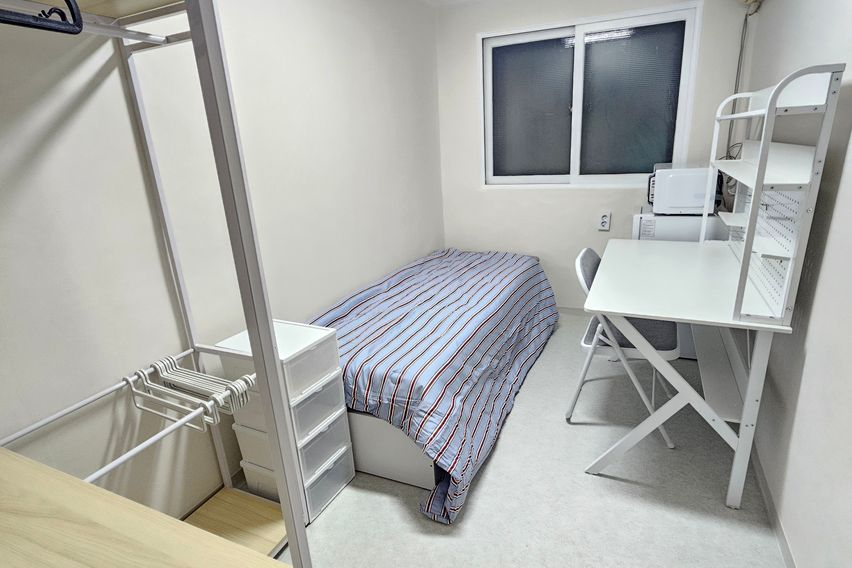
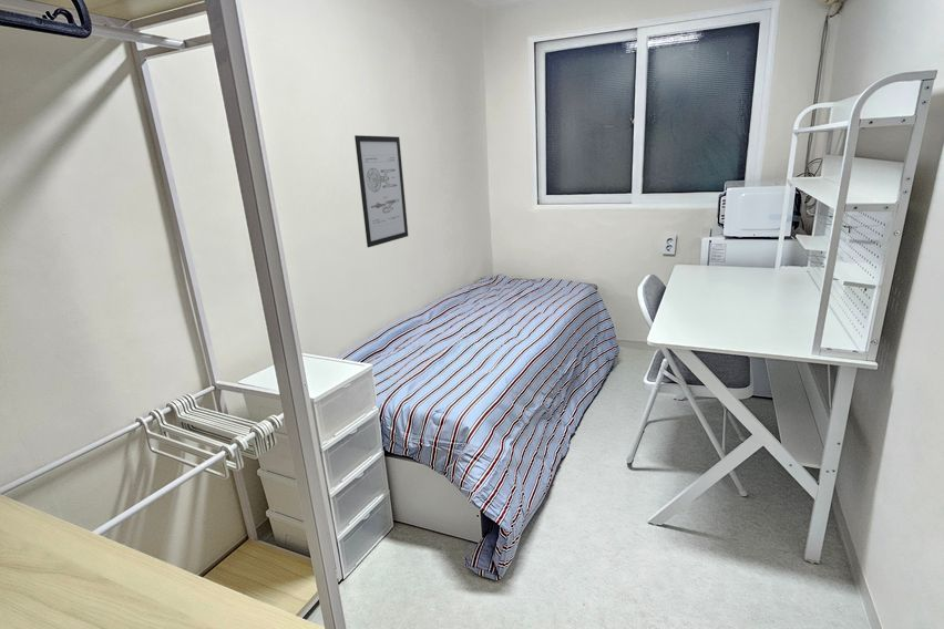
+ wall art (383, 189)
